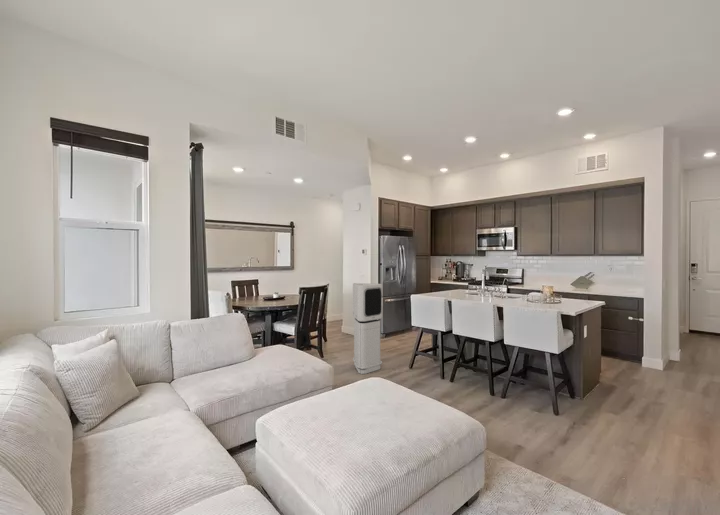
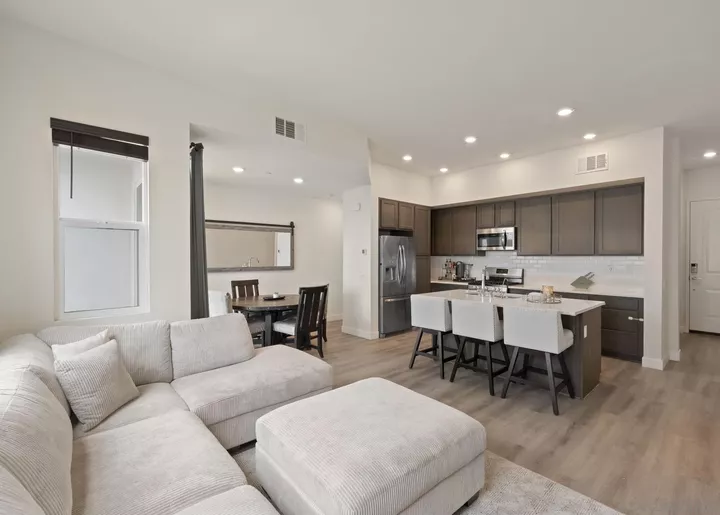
- air purifier (363, 326)
